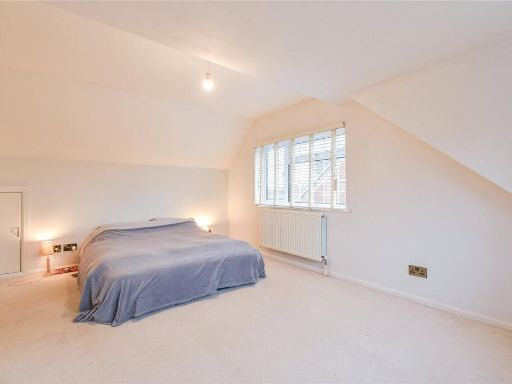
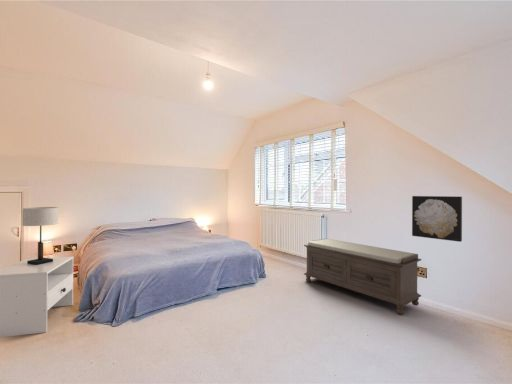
+ table lamp (40, 234)
+ bench (355, 269)
+ wall art (435, 217)
+ nightstand (37, 292)
